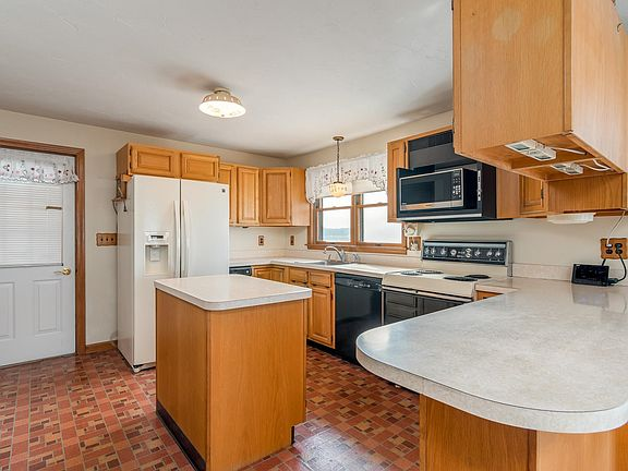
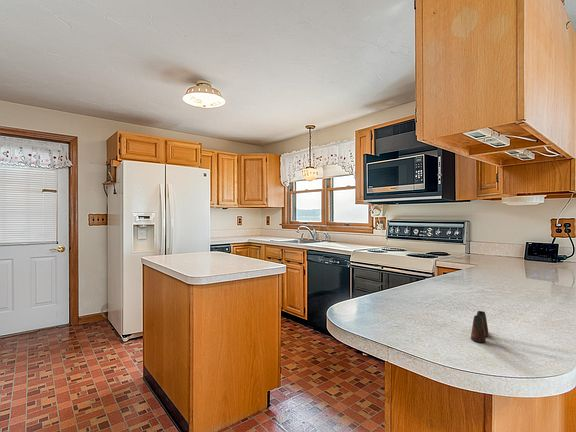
+ salt shaker (480, 324)
